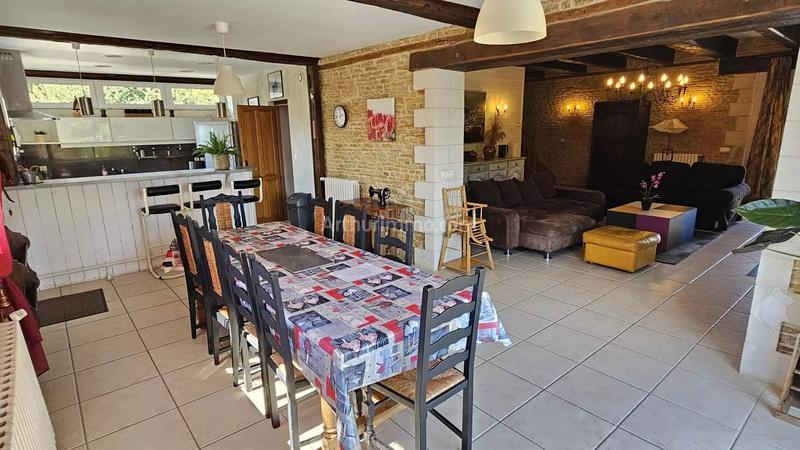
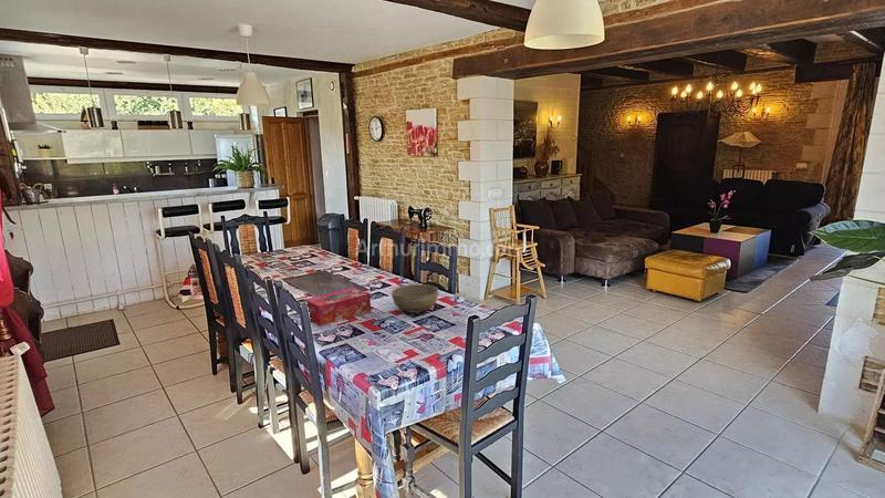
+ bowl (415, 299)
+ tissue box (337, 305)
